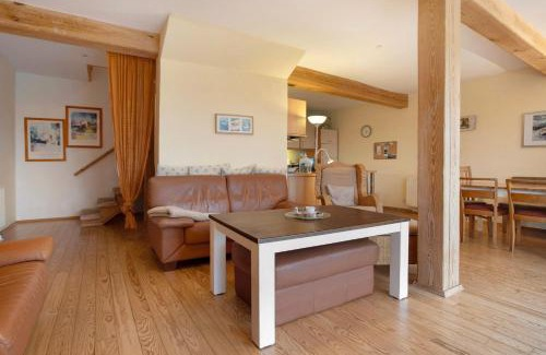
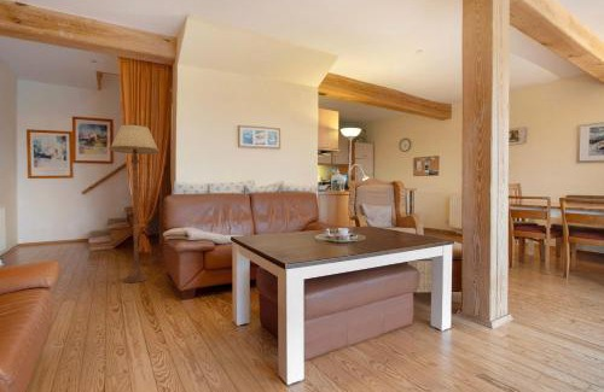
+ floor lamp (135, 200)
